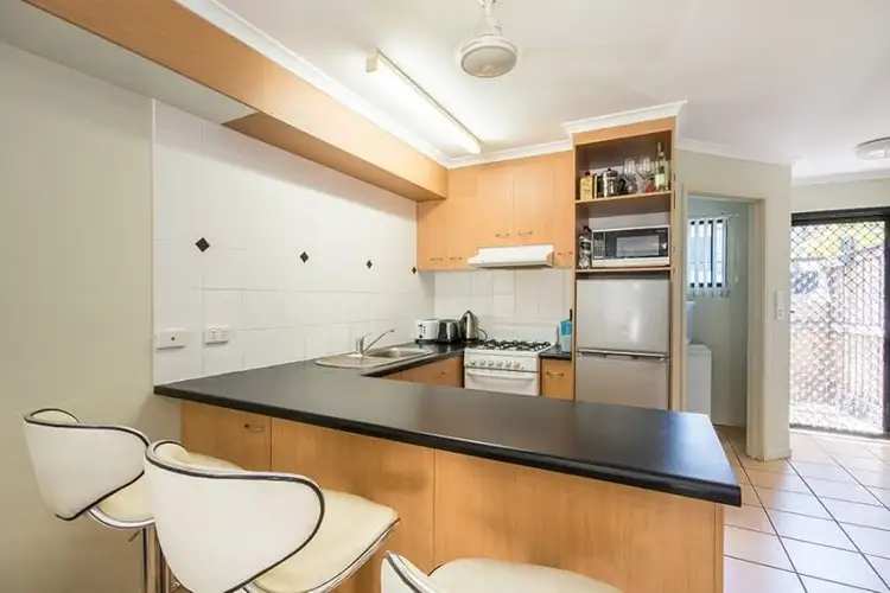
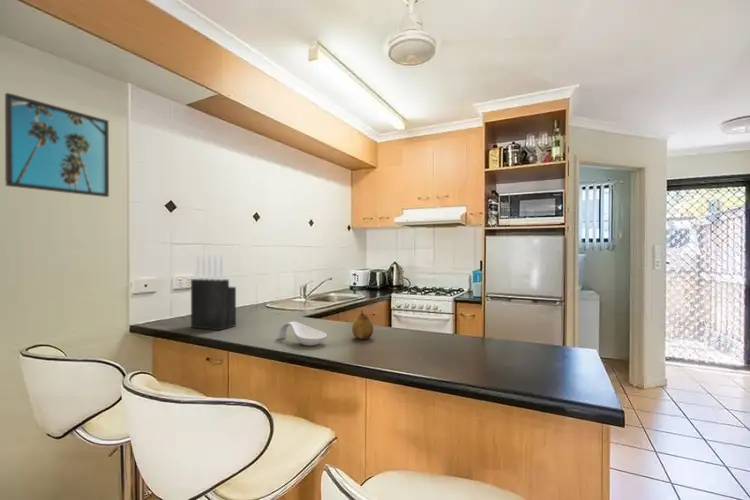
+ spoon rest (300, 332)
+ knife block (215, 290)
+ fruit (362, 323)
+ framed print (62, 150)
